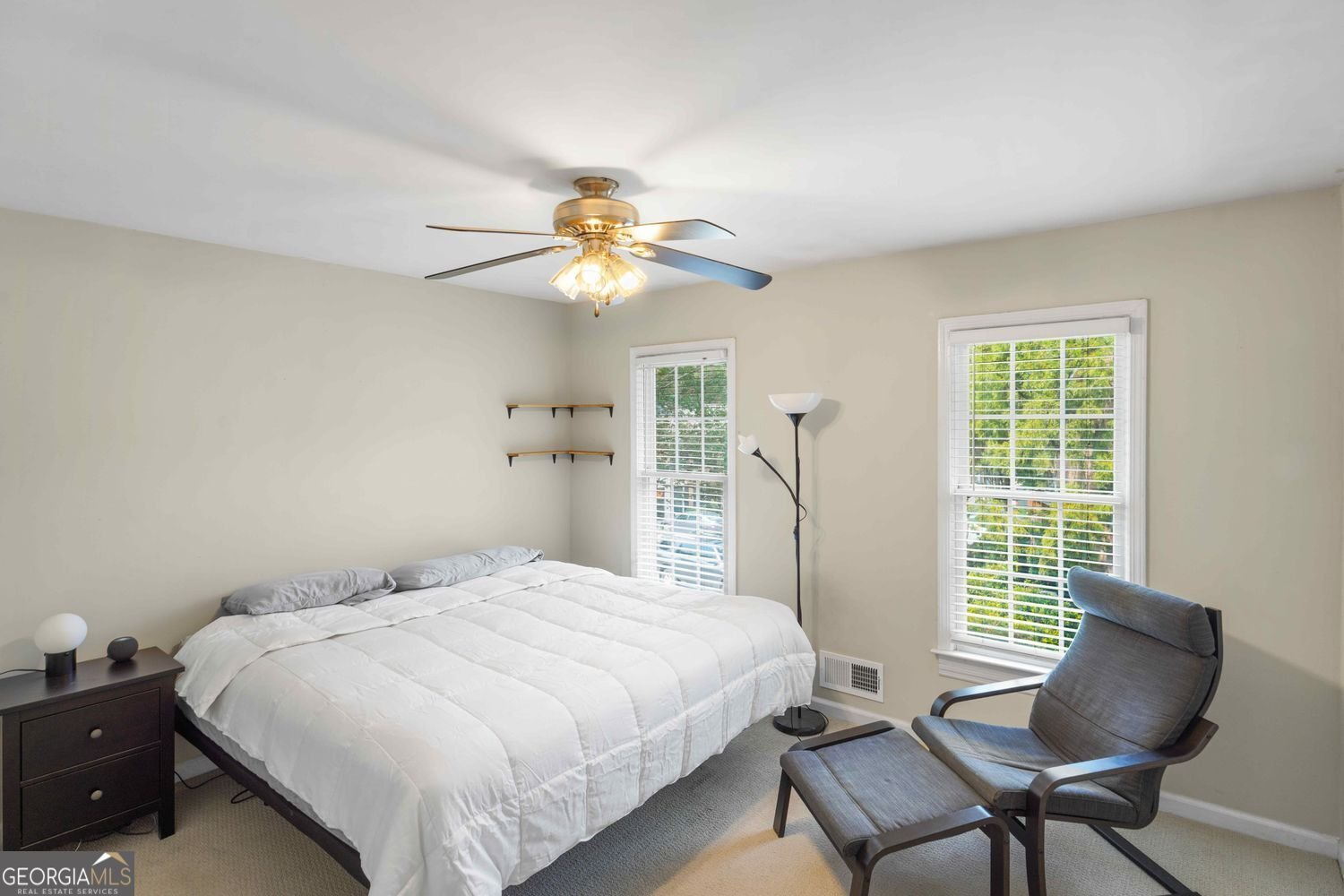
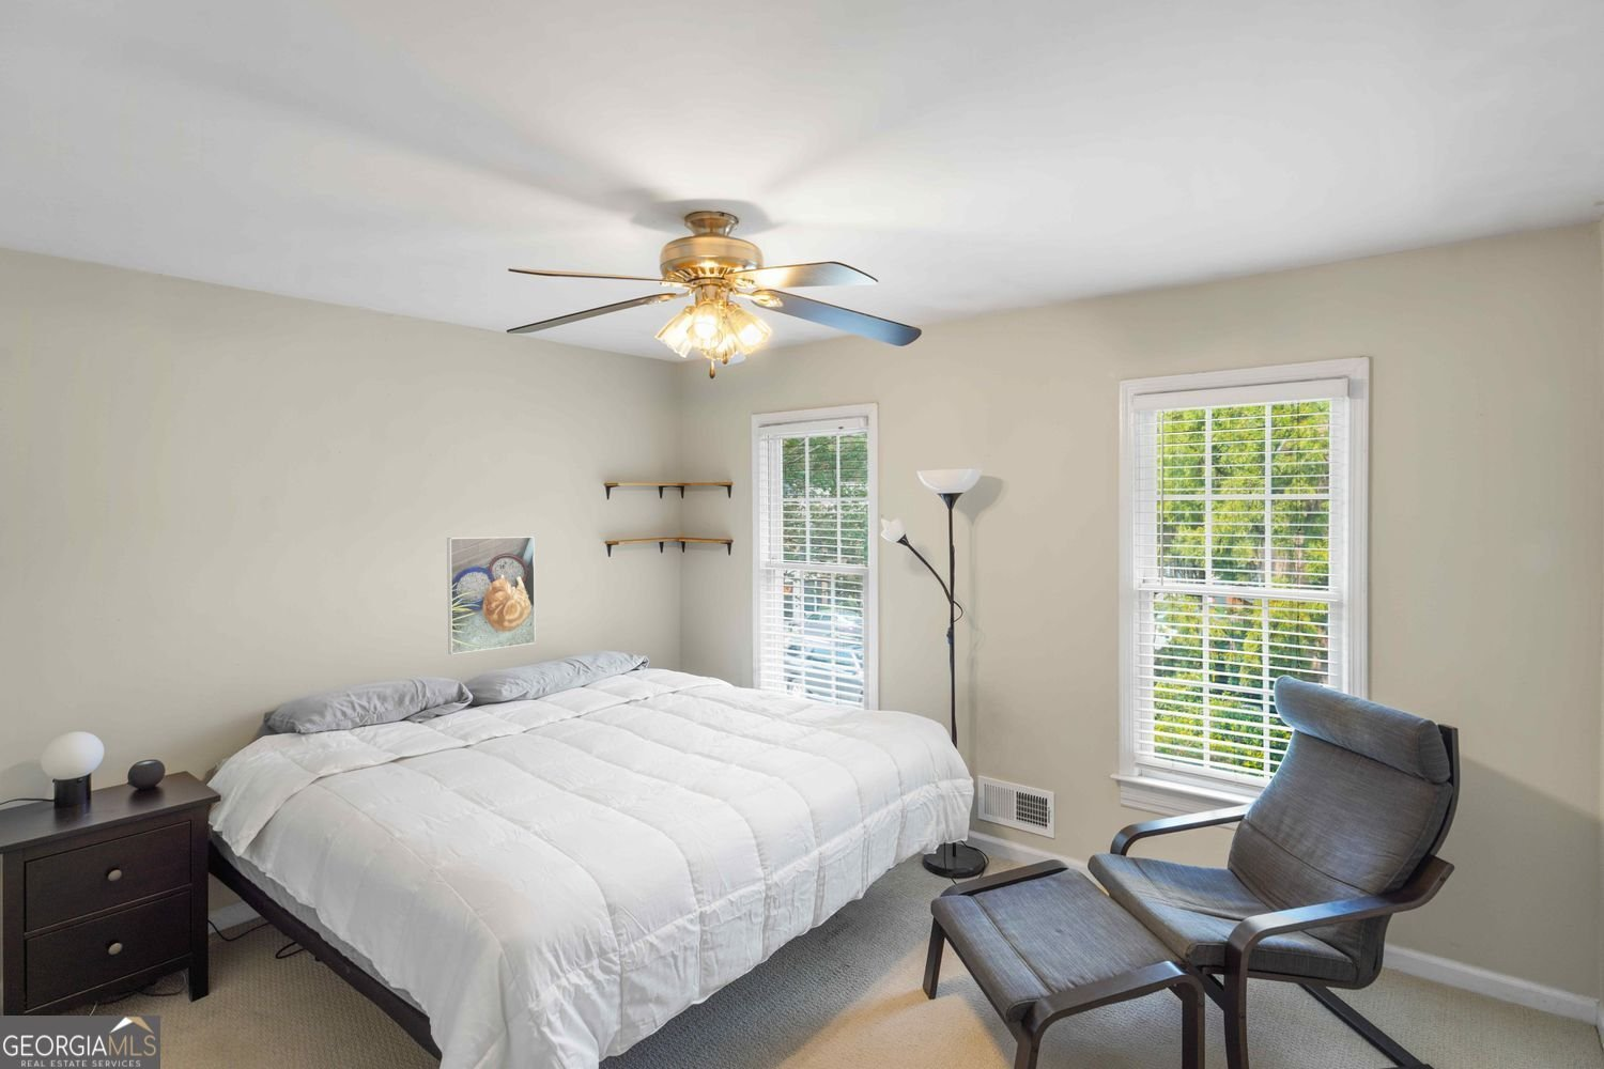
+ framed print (493, 592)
